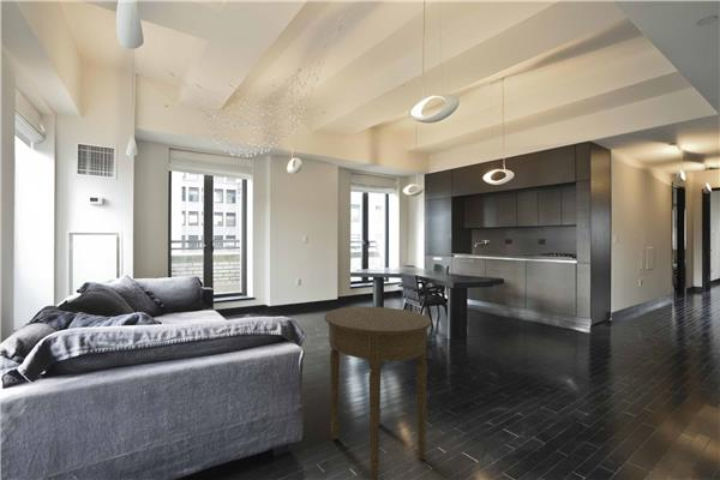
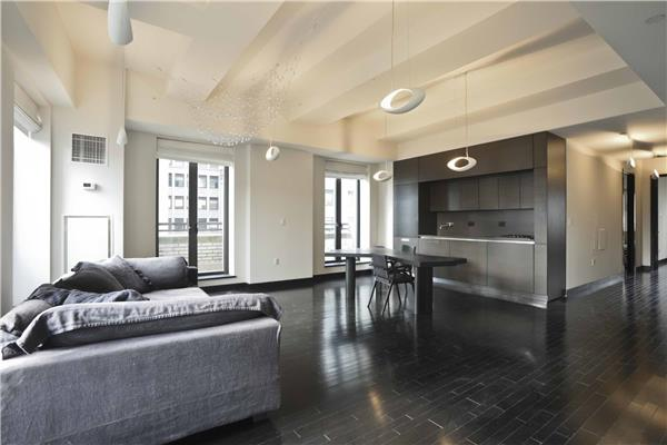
- side table (376, 382)
